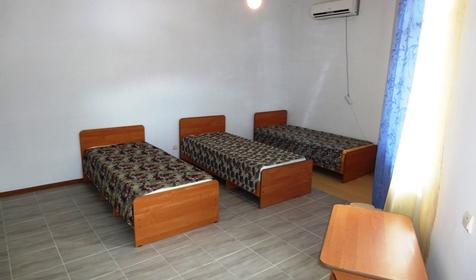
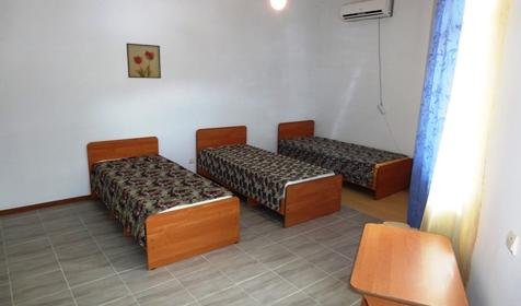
+ wall art (143, 61)
